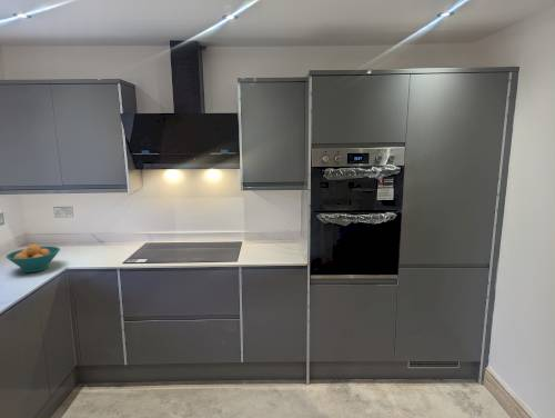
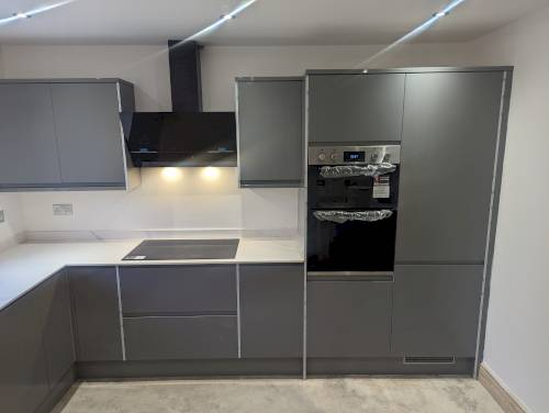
- fruit bowl (34, 257)
